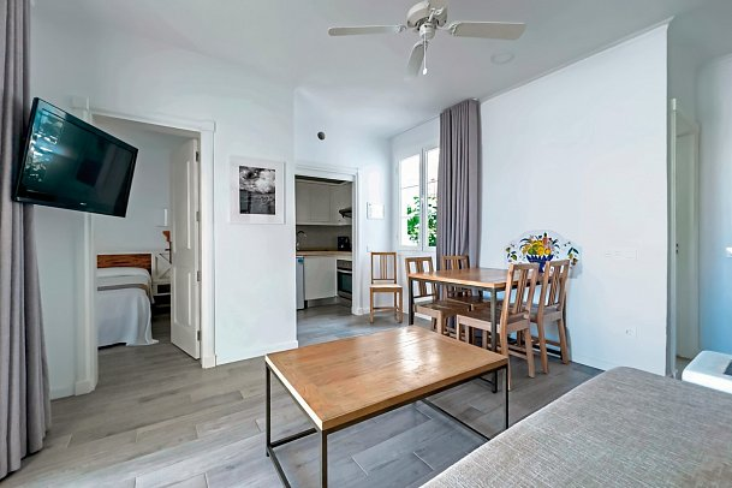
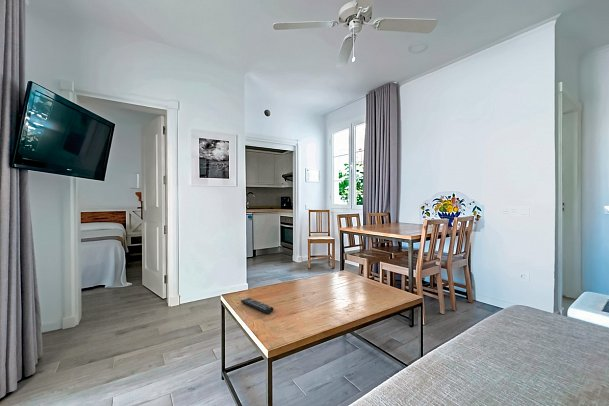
+ remote control (256, 305)
